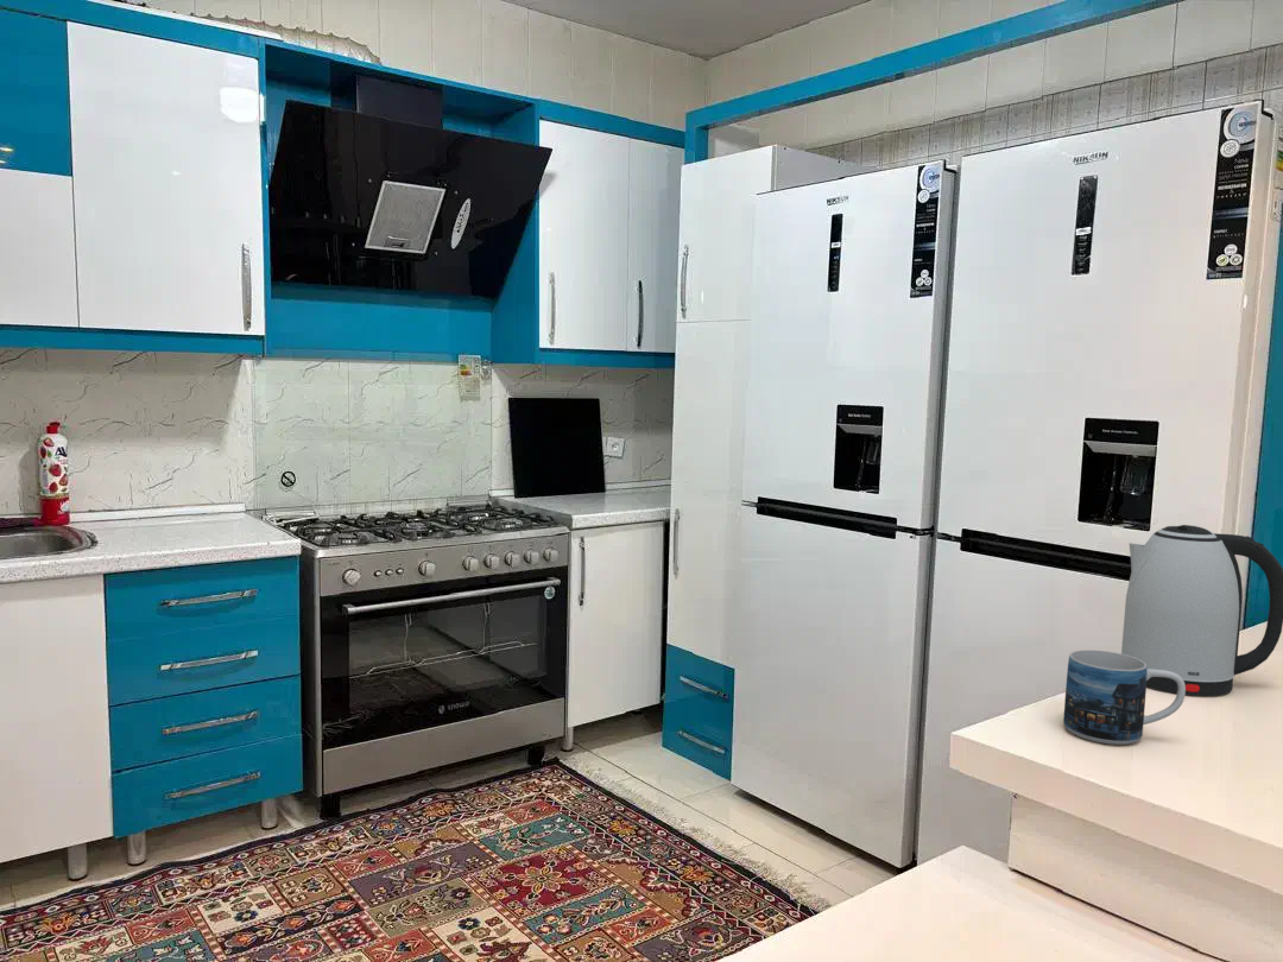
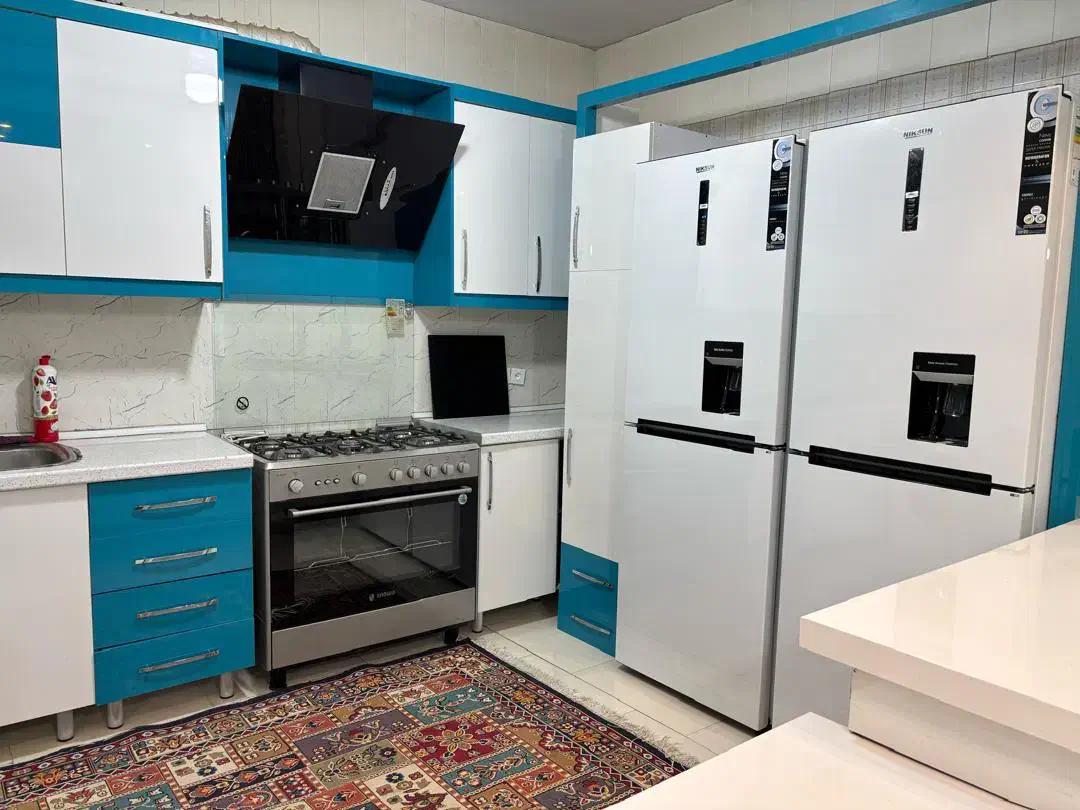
- kettle (1202, 605)
- mug (1124, 697)
